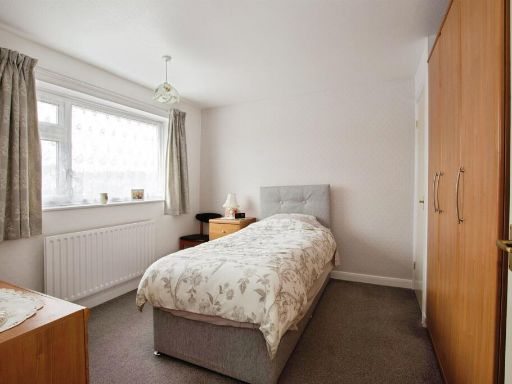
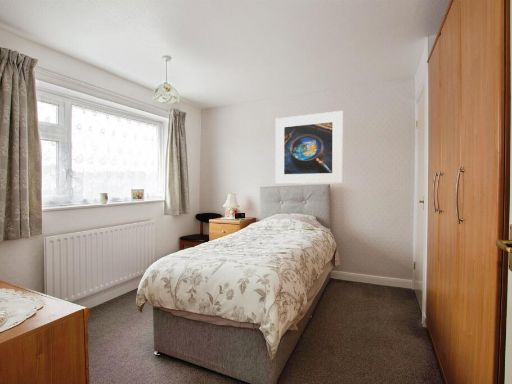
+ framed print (307, 149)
